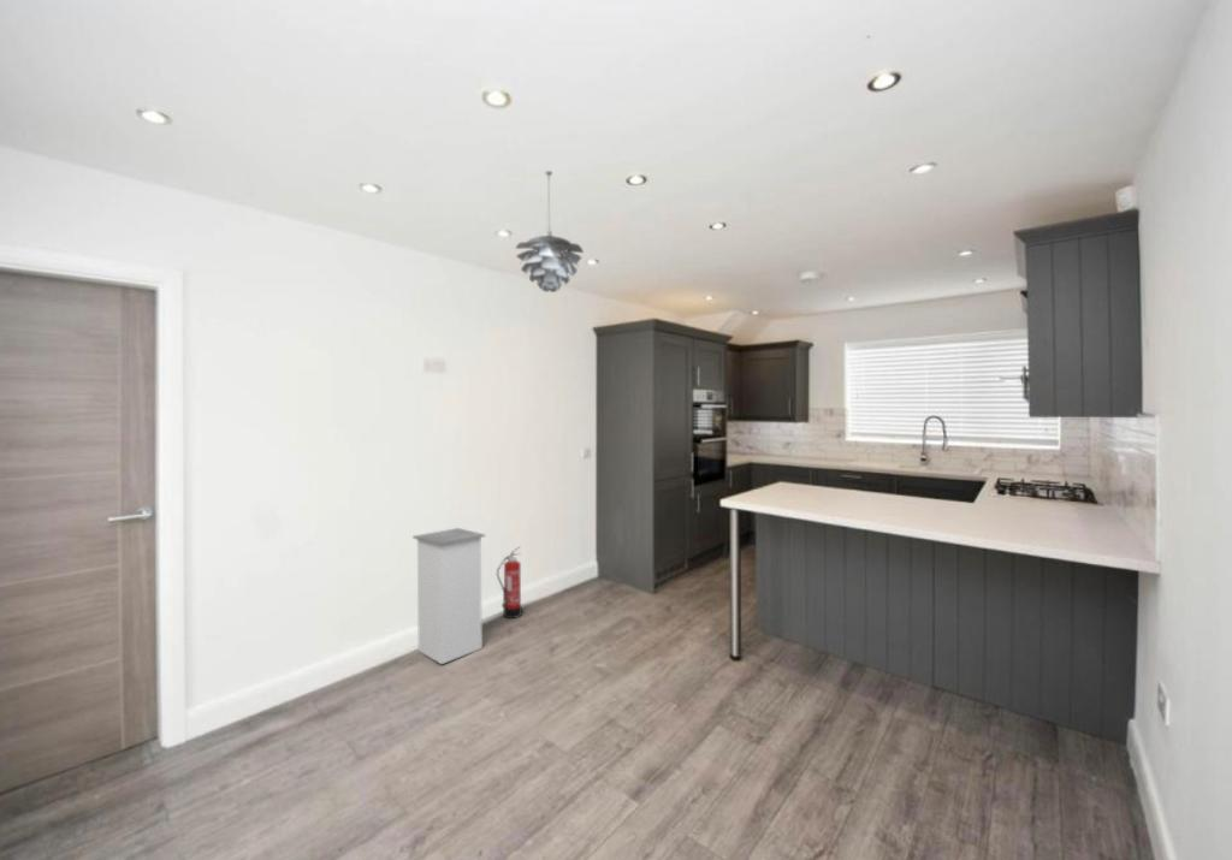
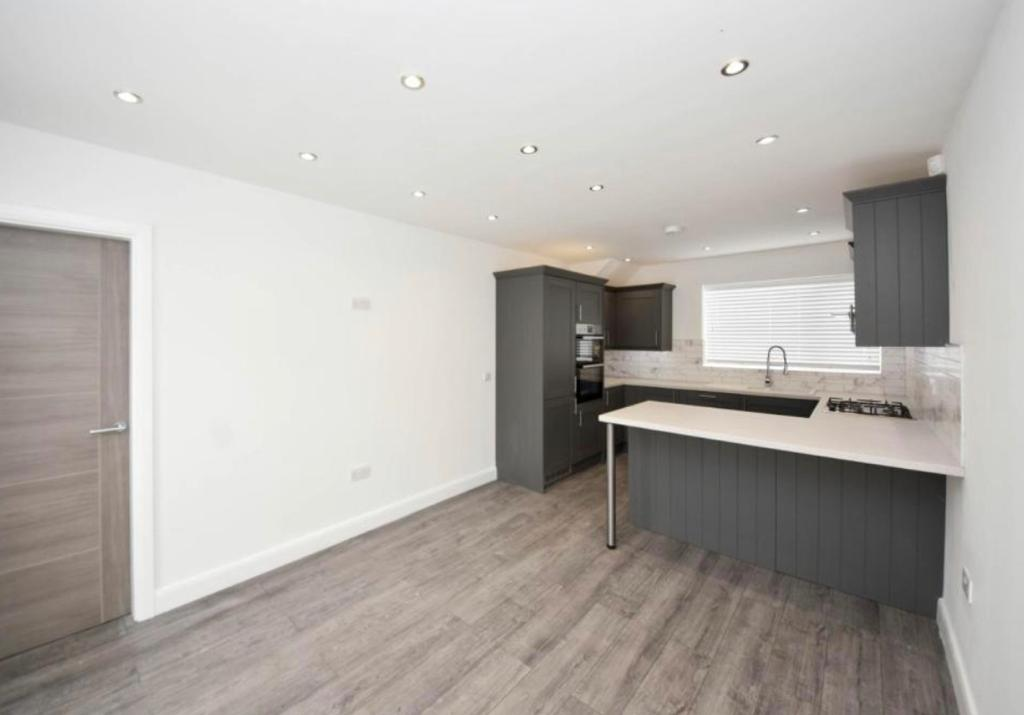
- pendant light (549, 231)
- fire extinguisher (509, 582)
- trash can (449, 591)
